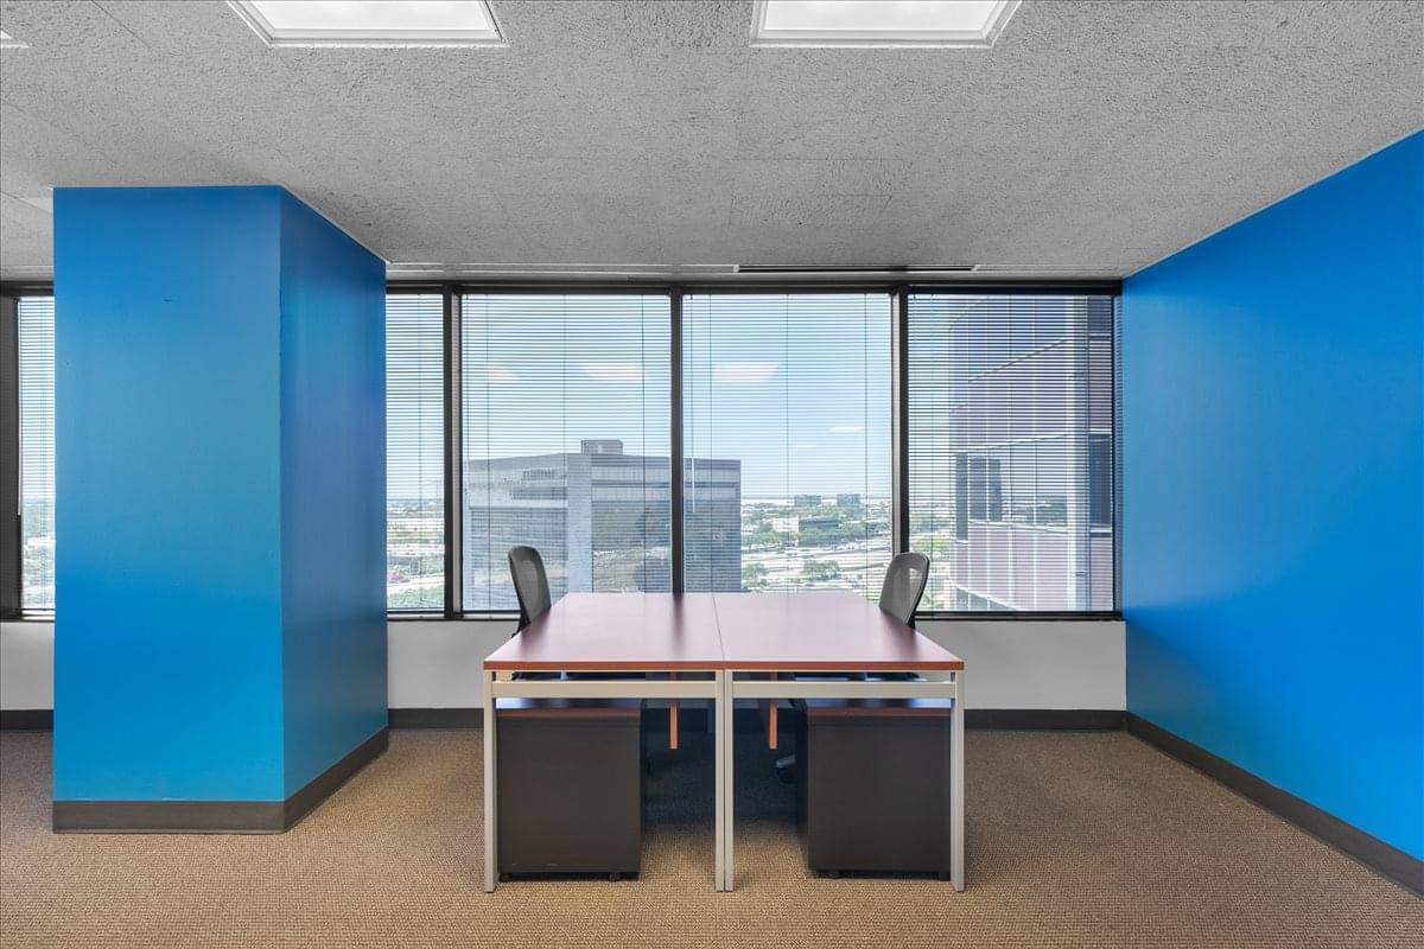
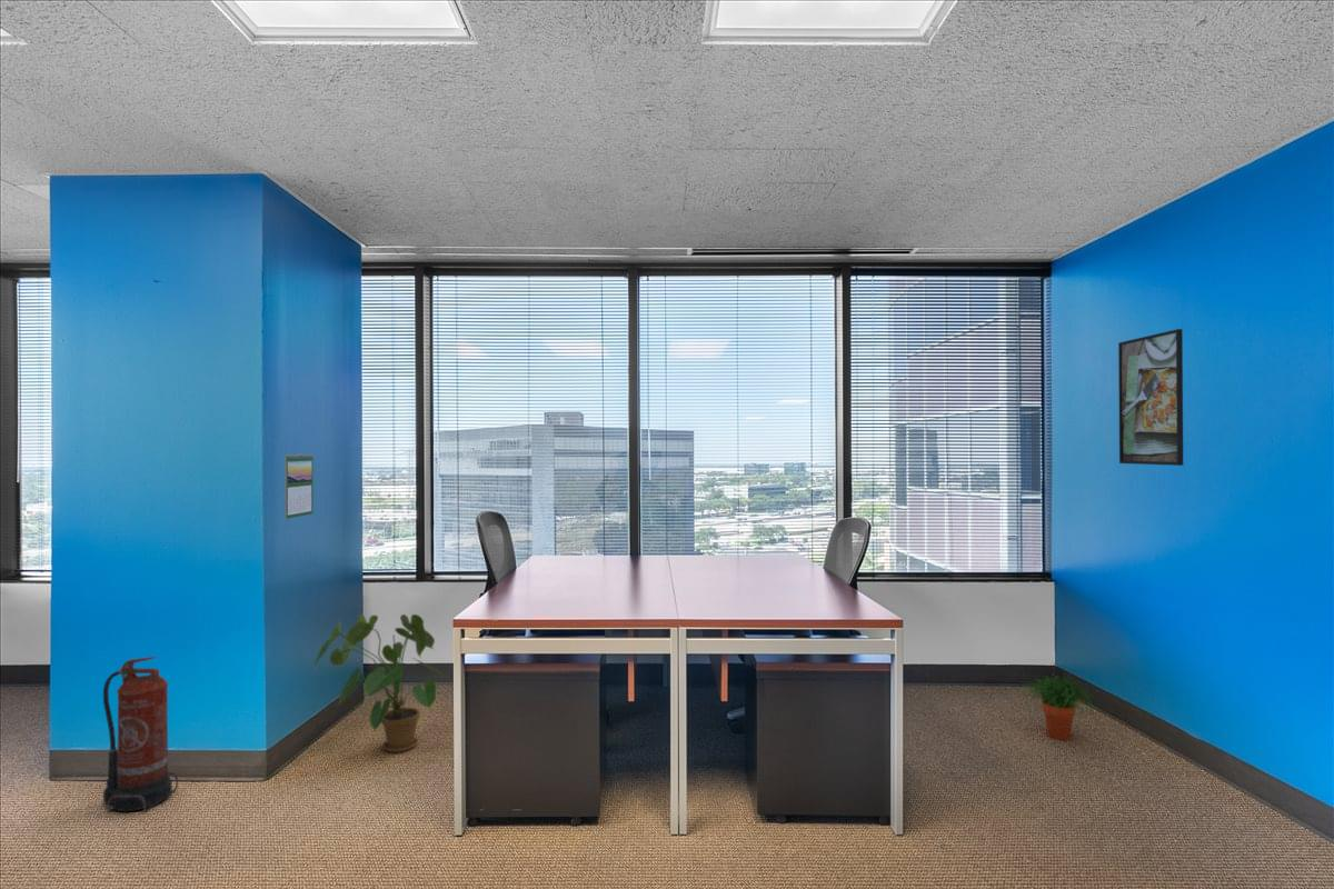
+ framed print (1148, 400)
+ fire extinguisher (135, 729)
+ potted plant (1059, 706)
+ house plant (387, 678)
+ calendar (299, 485)
